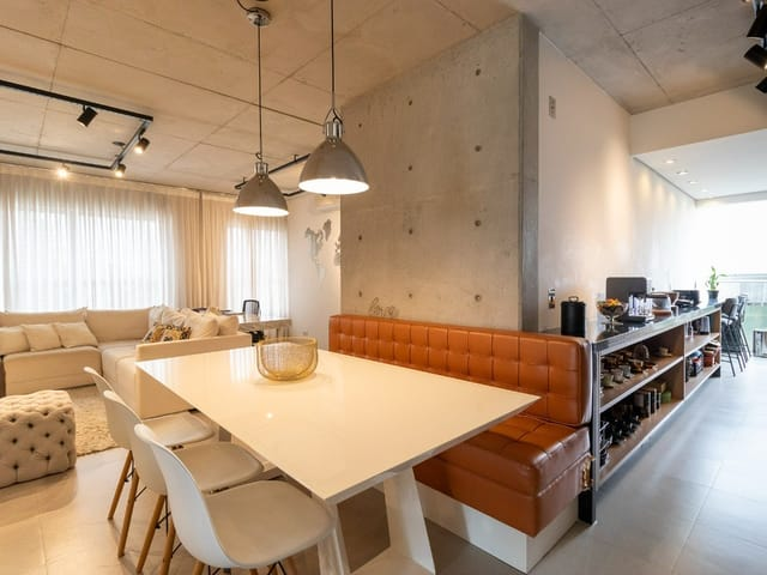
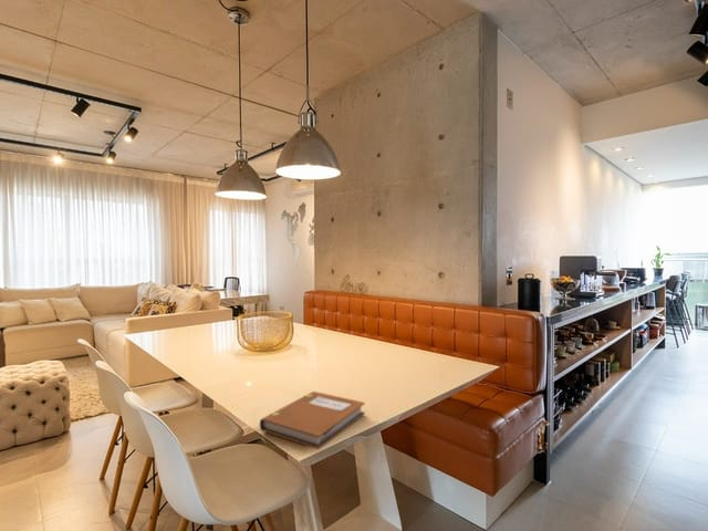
+ notebook (315, 415)
